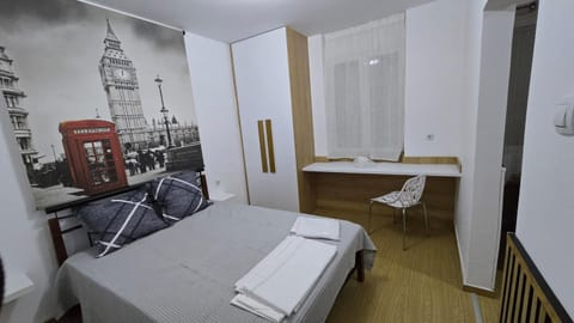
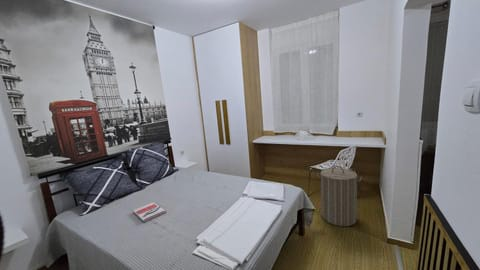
+ book (149, 211)
+ laundry hamper (338, 192)
